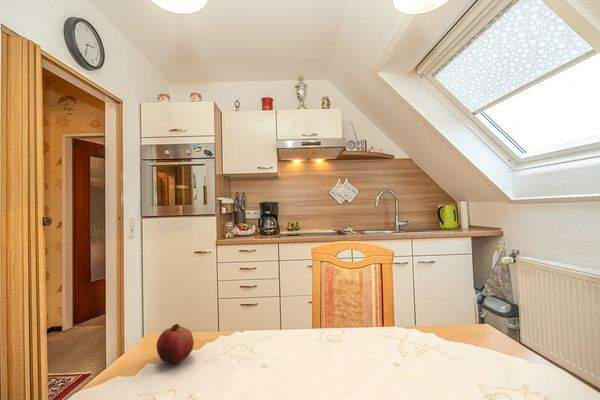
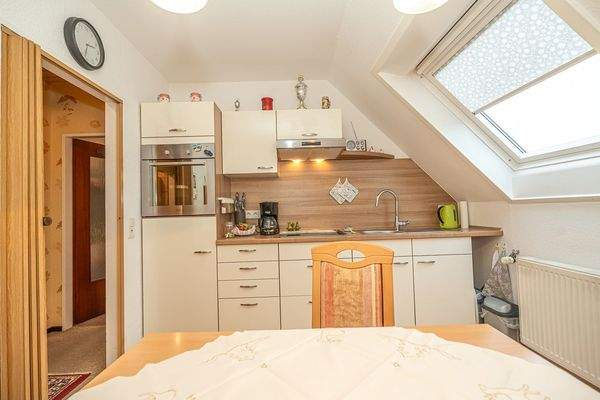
- fruit (175, 342)
